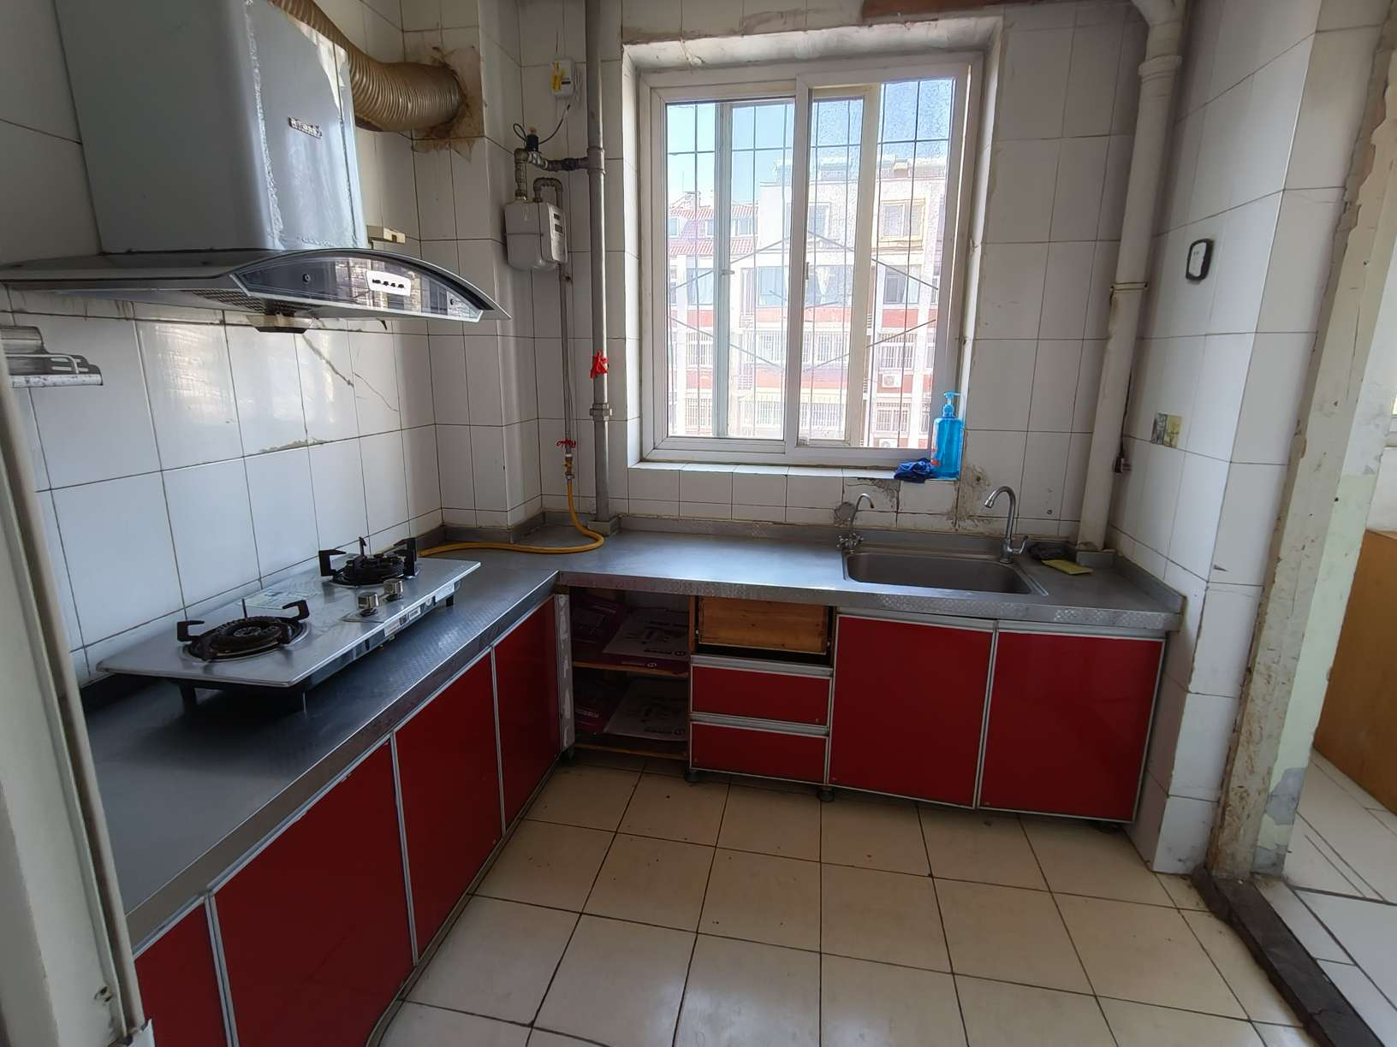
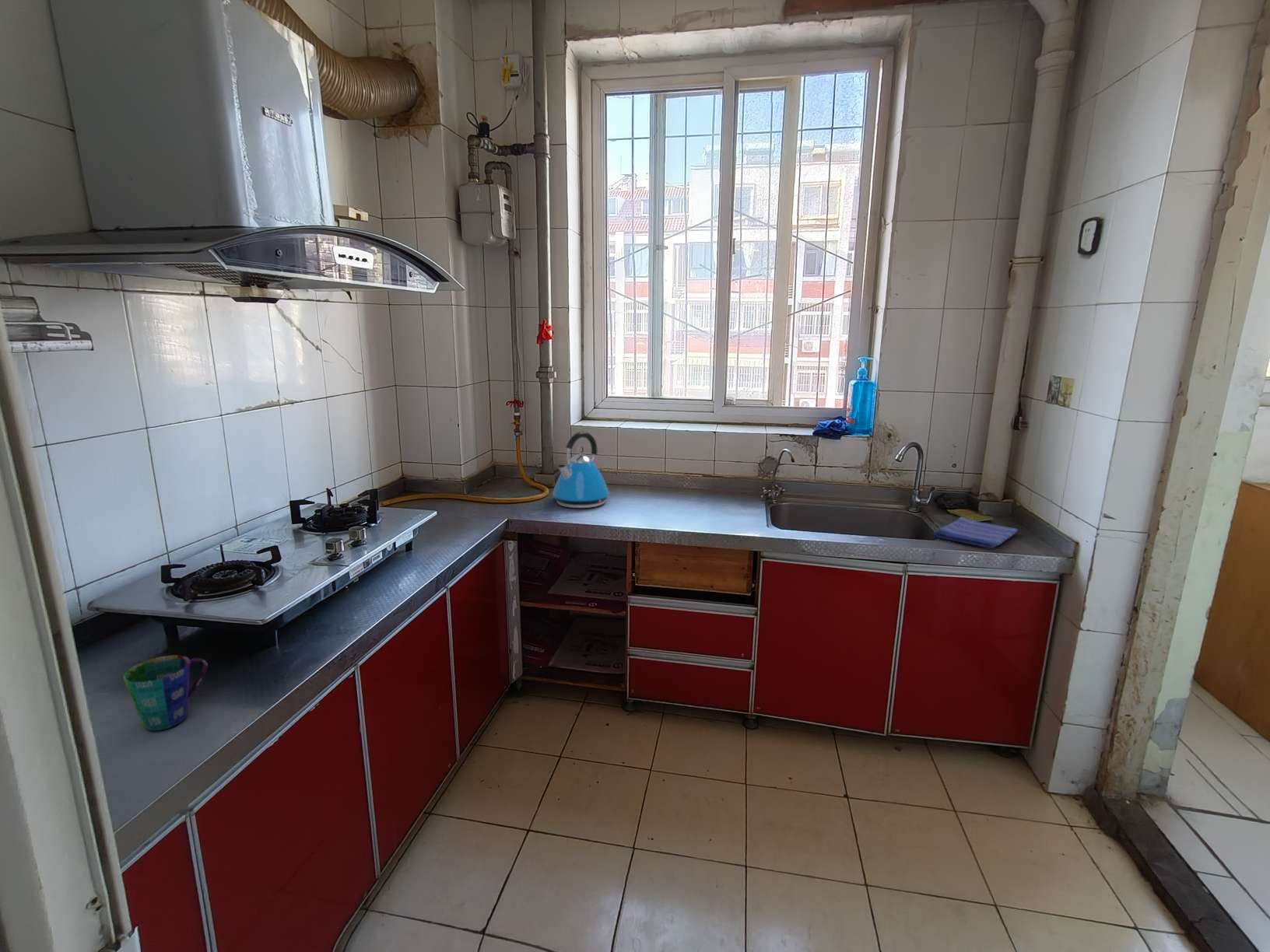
+ cup (170, 691)
+ dish towel (976, 530)
+ kettle (582, 467)
